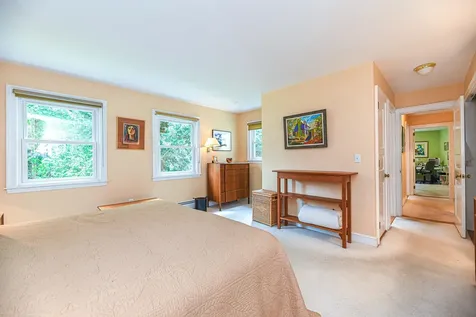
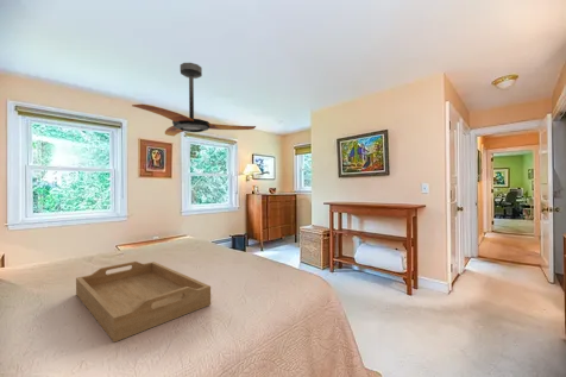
+ serving tray (139, 287)
+ ceiling fan (193, 100)
